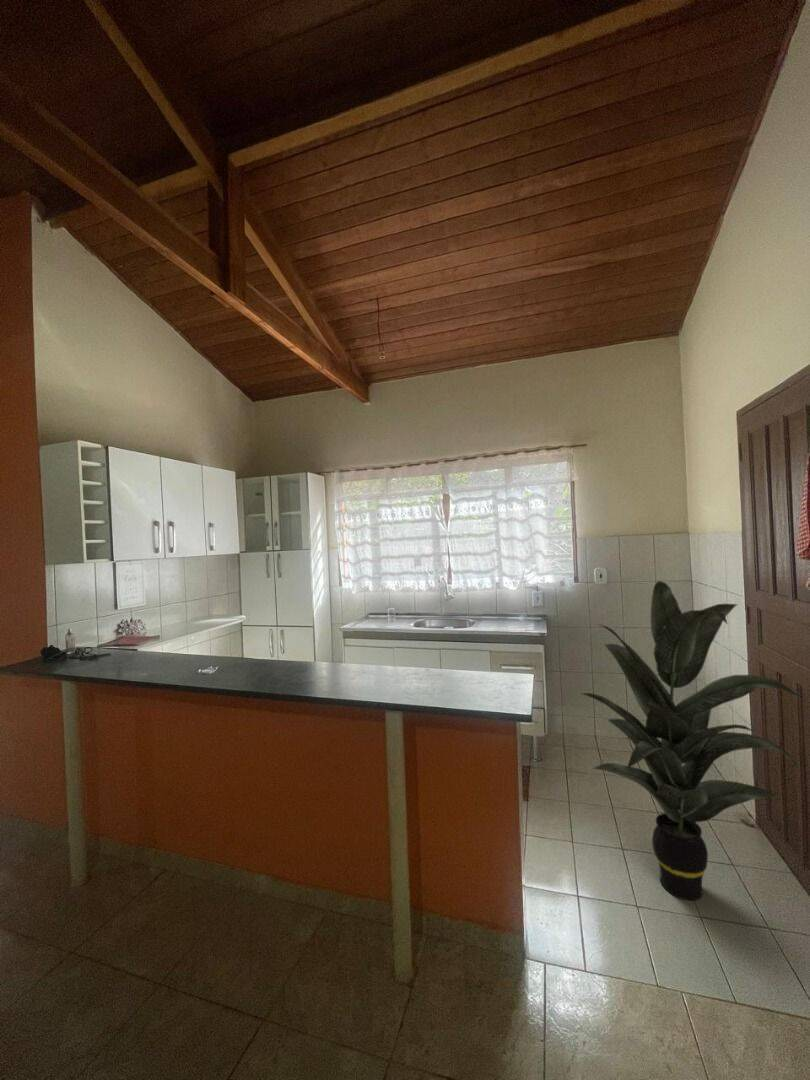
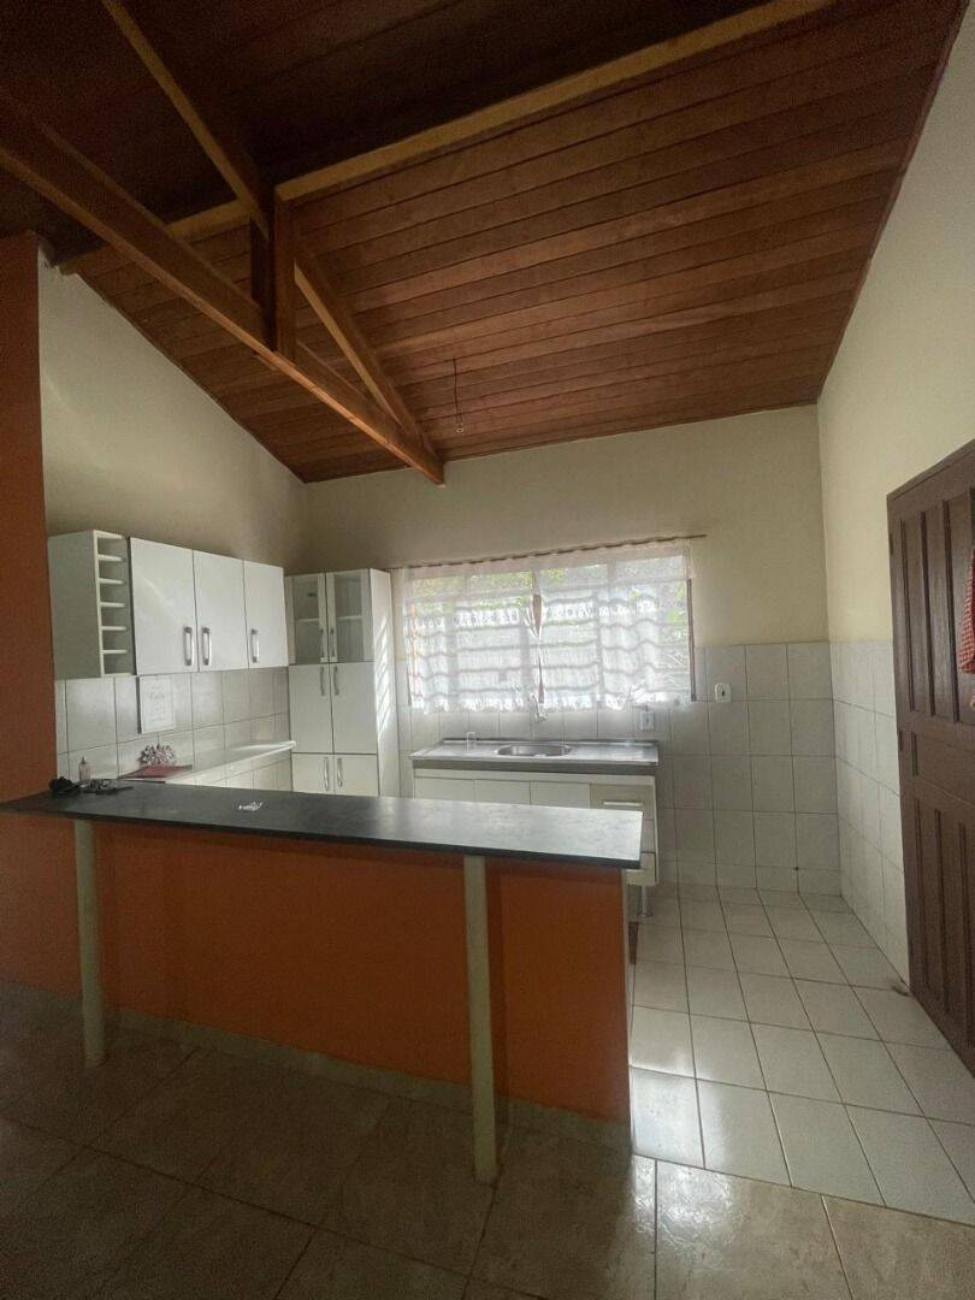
- indoor plant (679, 732)
